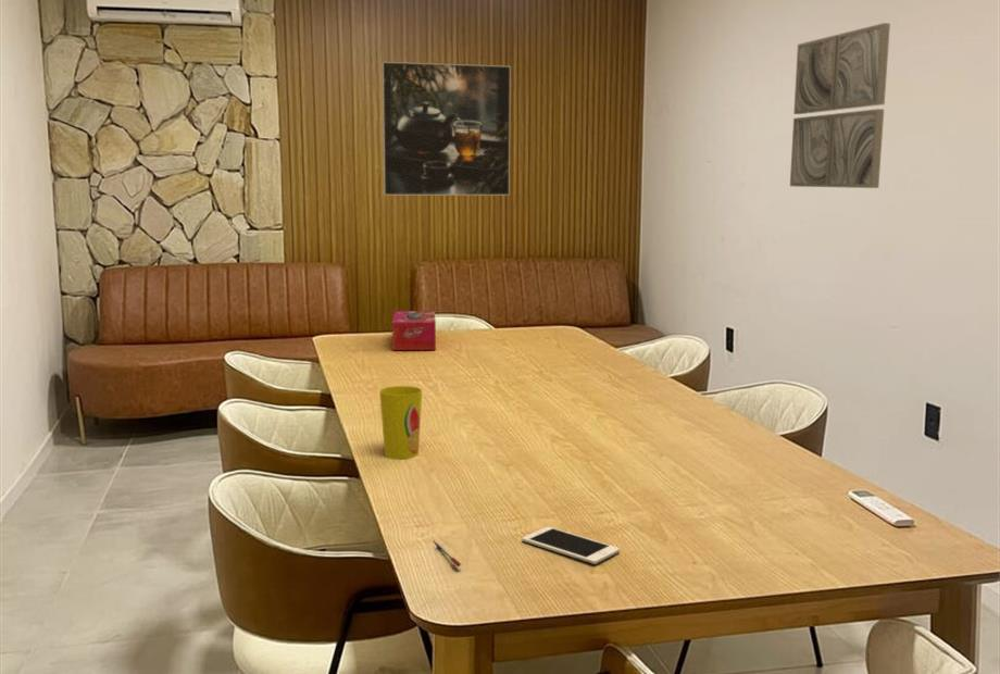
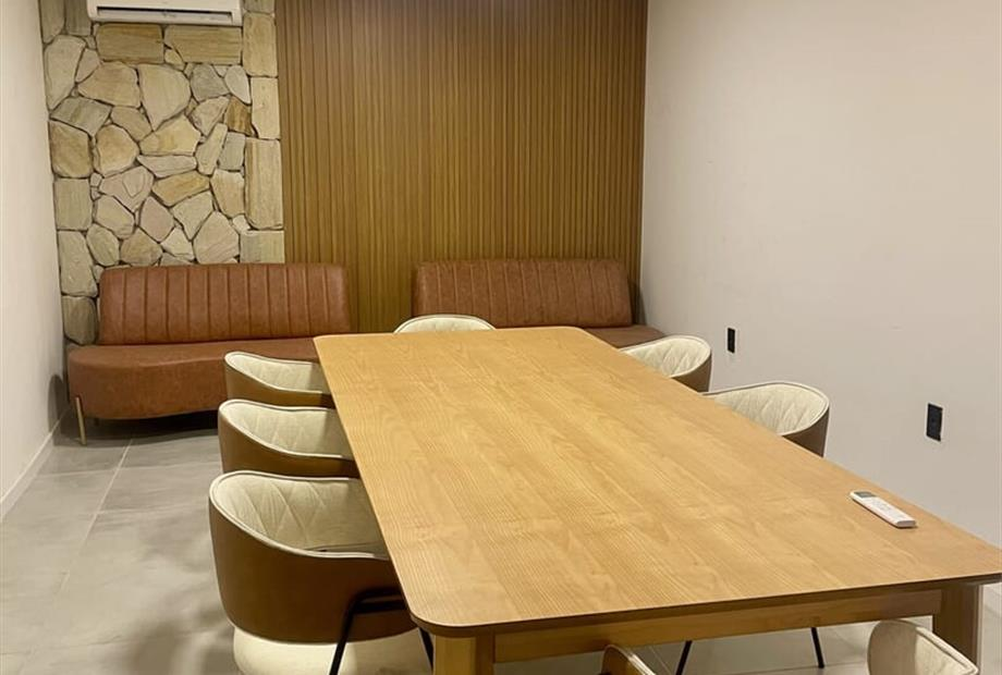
- cell phone (570, 544)
- pen (445, 551)
- cup (401, 422)
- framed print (447, 129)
- wall art (836, 113)
- tissue box (414, 329)
